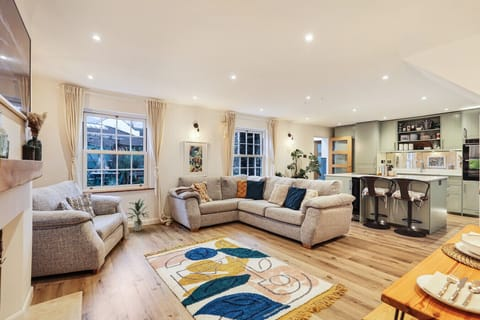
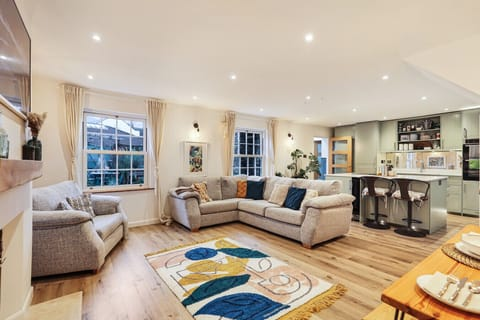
- indoor plant (137, 214)
